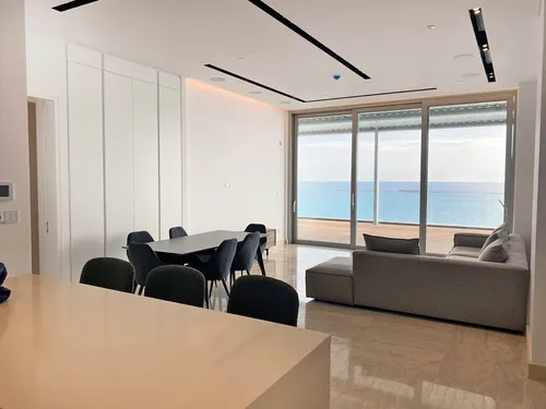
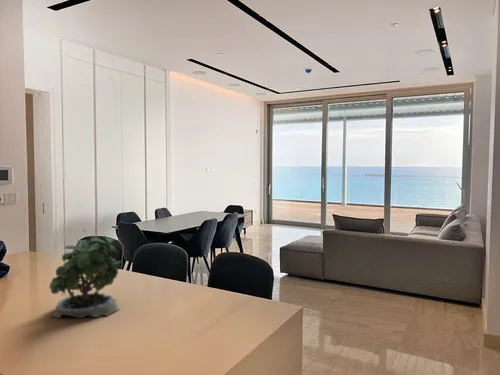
+ potted plant (87, 270)
